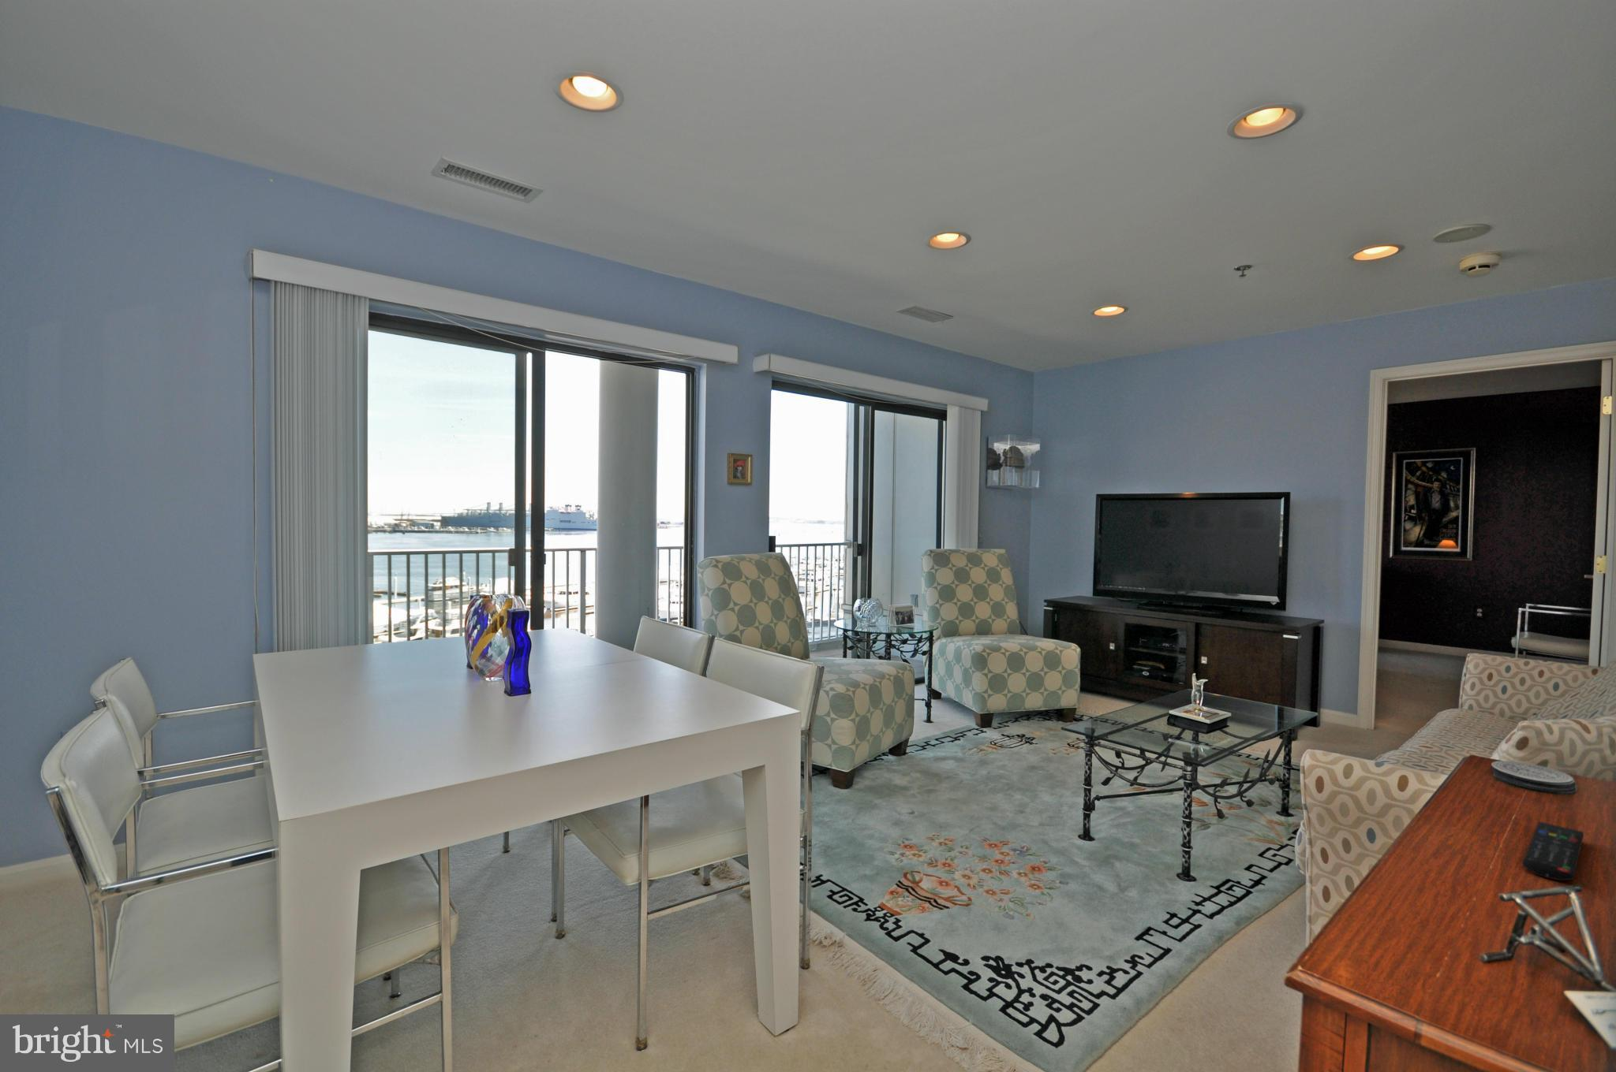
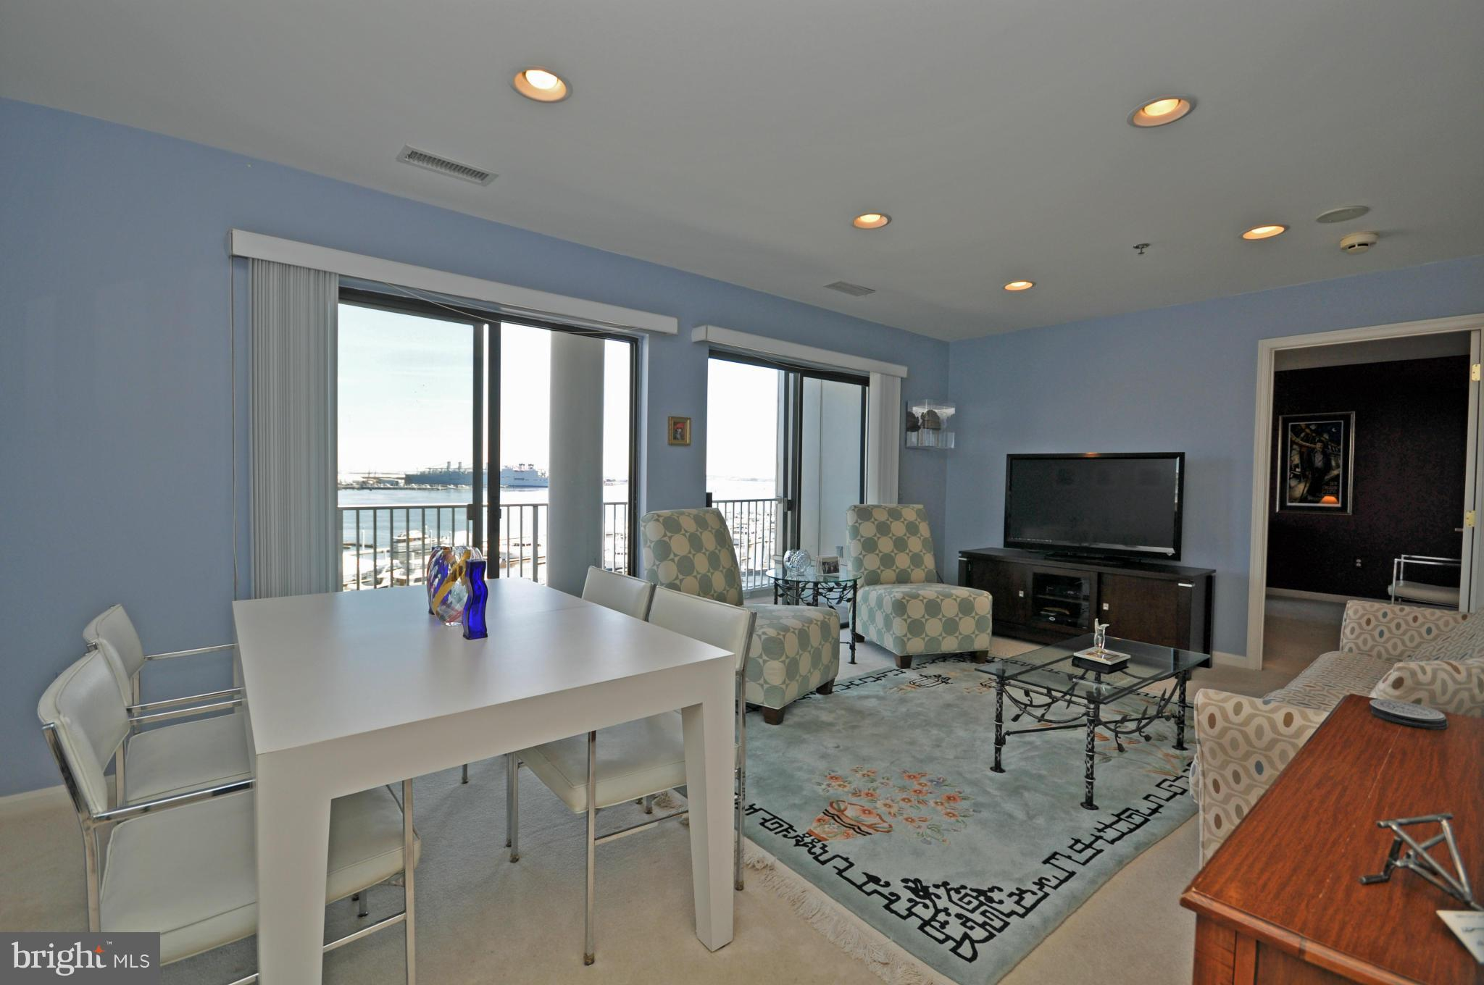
- remote control (1554, 851)
